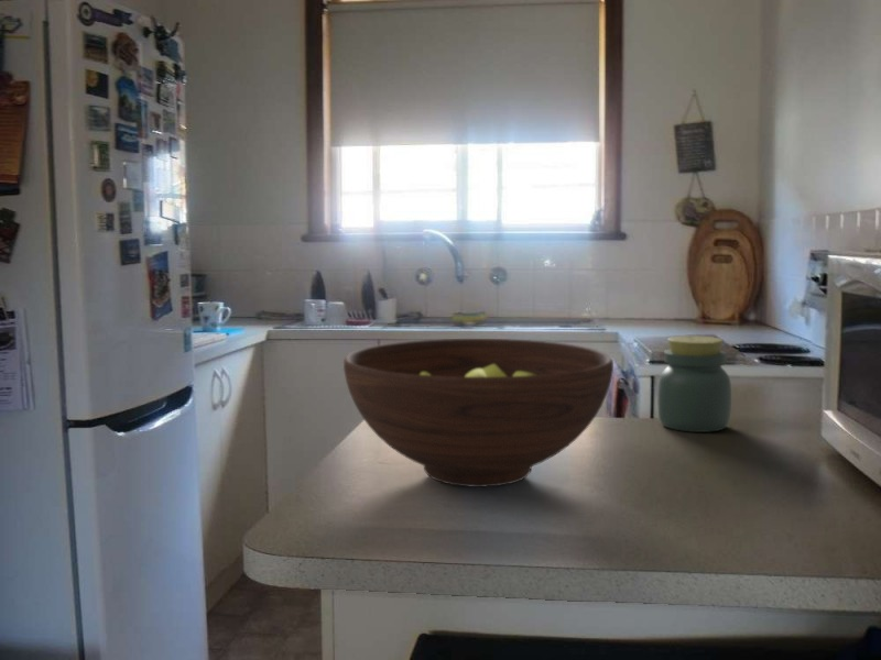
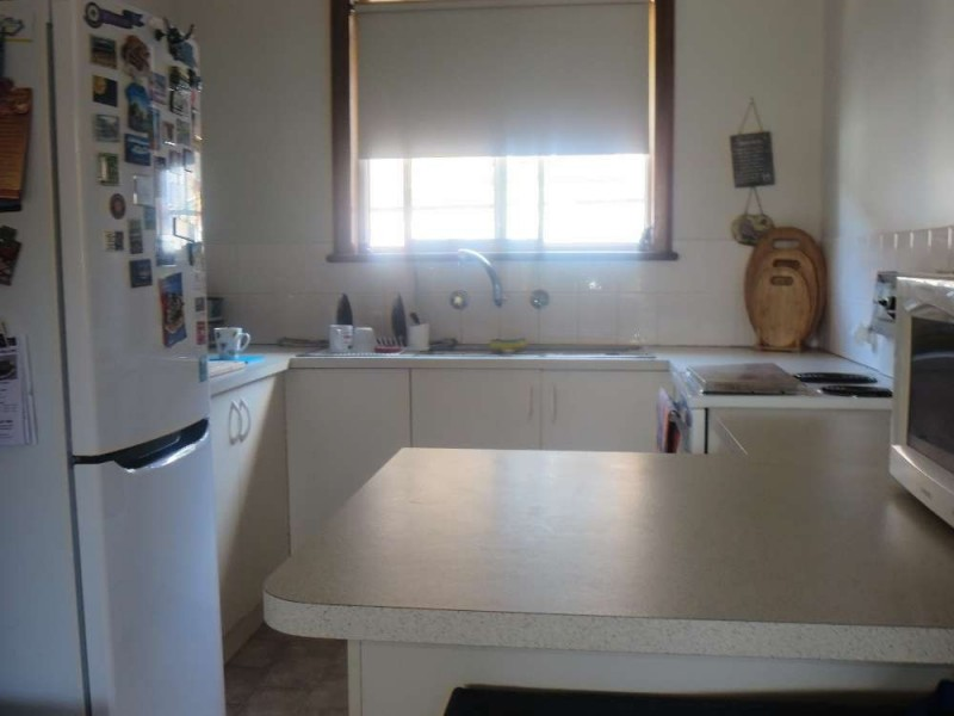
- jar (694, 382)
- fruit bowl (477, 415)
